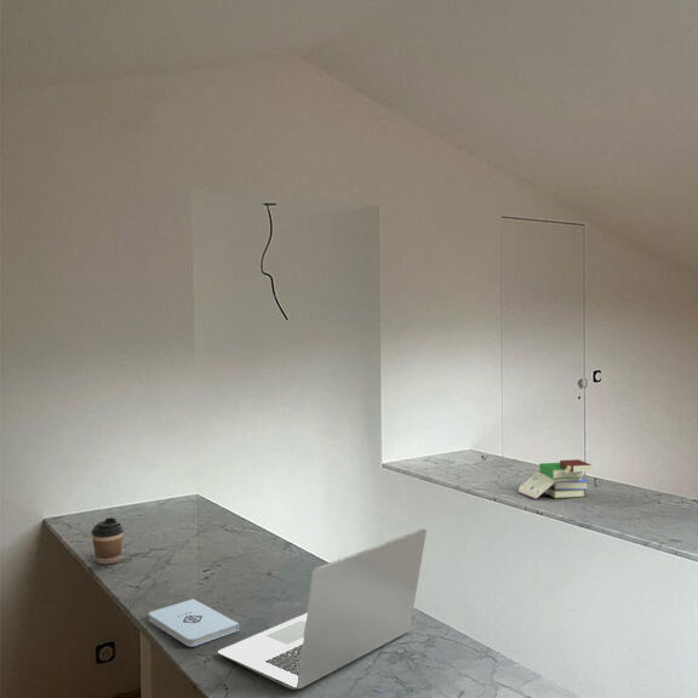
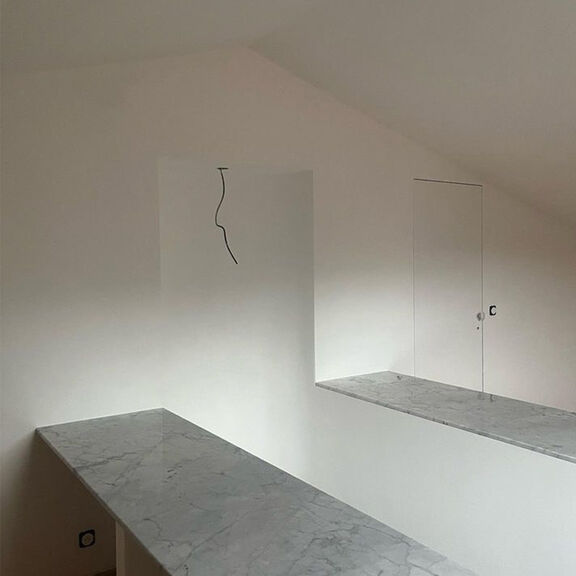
- notepad (191, 620)
- book (556, 477)
- coffee cup (108, 539)
- laptop (322, 590)
